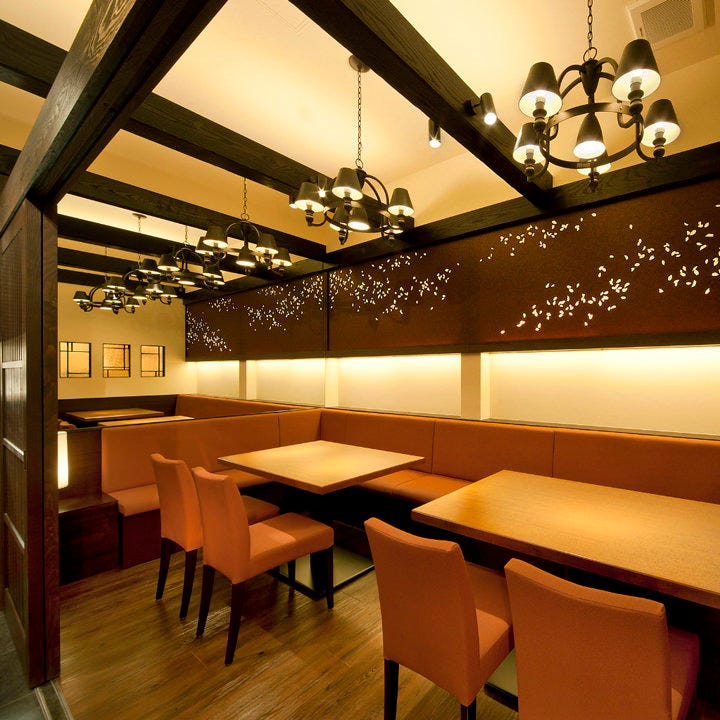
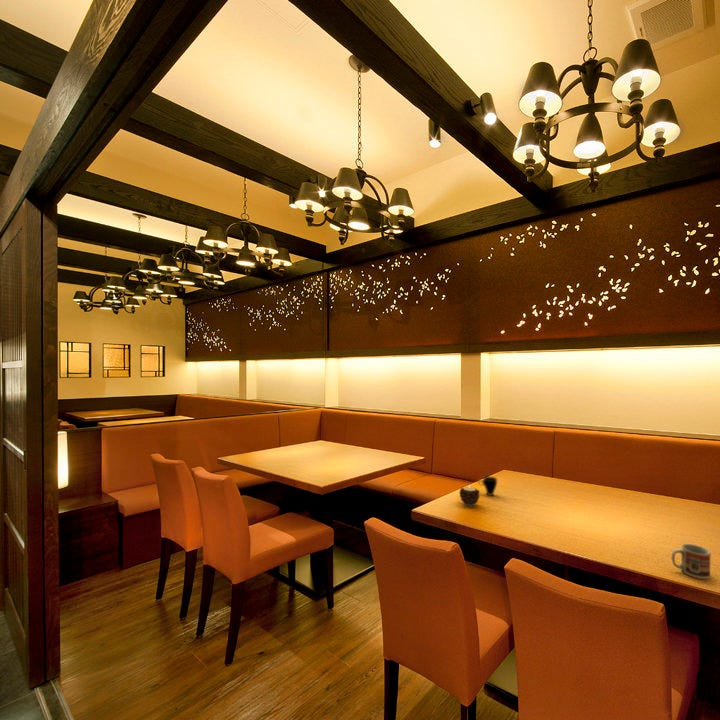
+ cup (690, 560)
+ candle (469, 494)
+ cup (487, 486)
